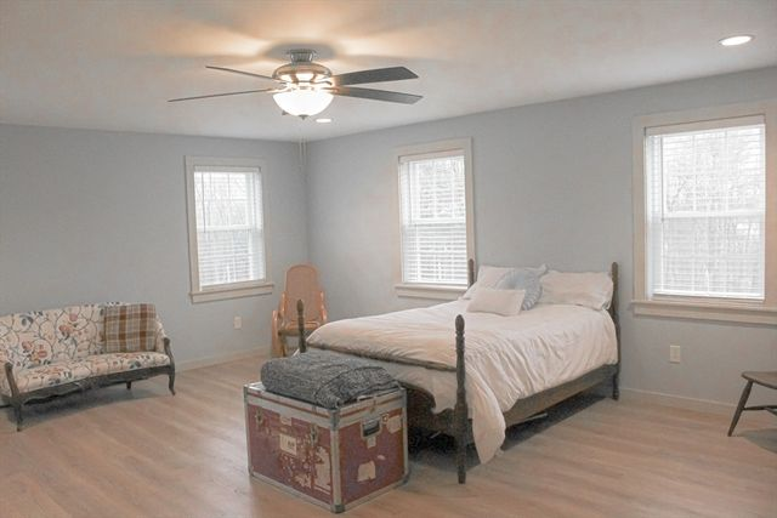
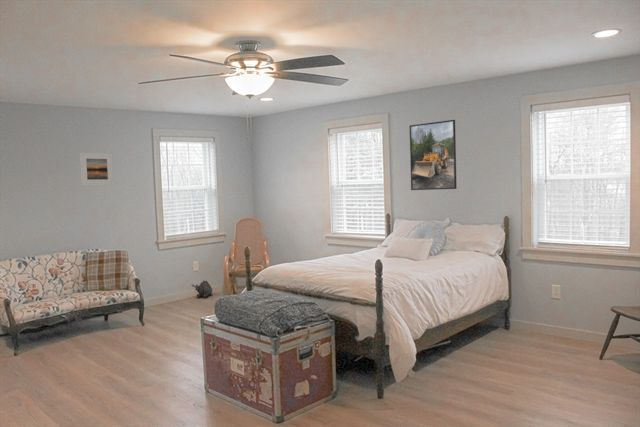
+ plush toy (205, 288)
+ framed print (432, 156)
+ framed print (97, 169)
